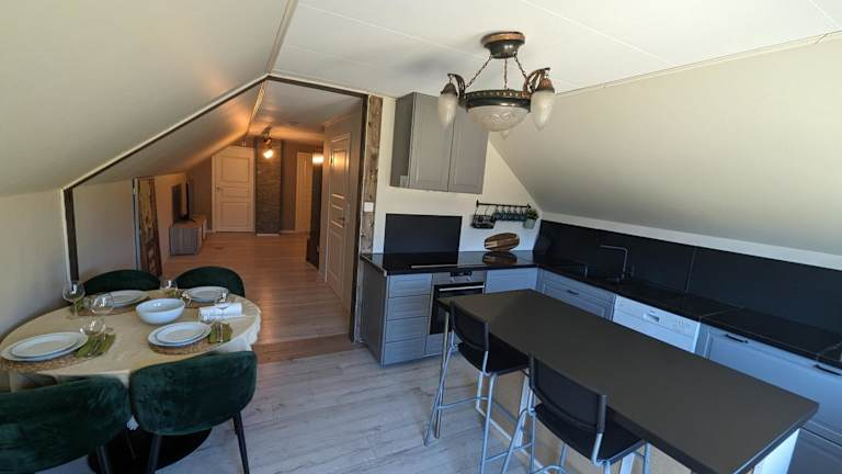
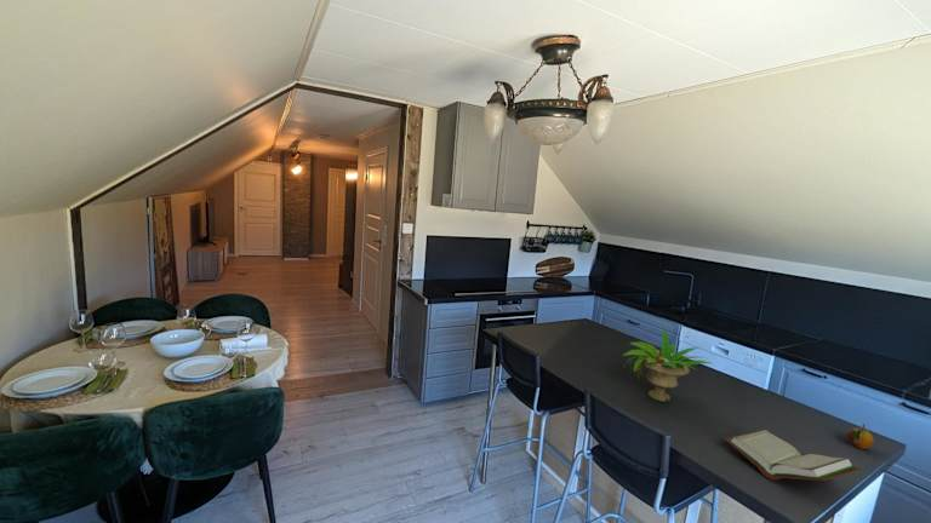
+ potted plant (659, 363)
+ book (787, 456)
+ fruit (858, 436)
